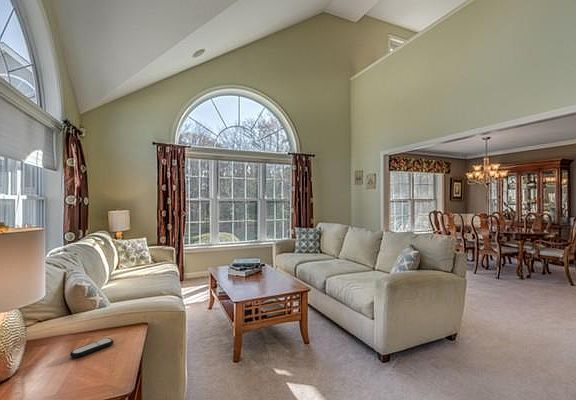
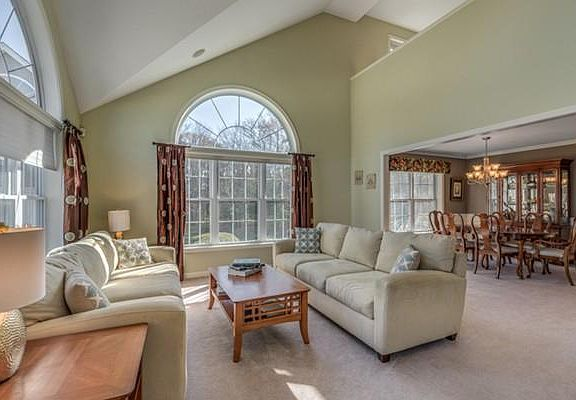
- remote control (92, 347)
